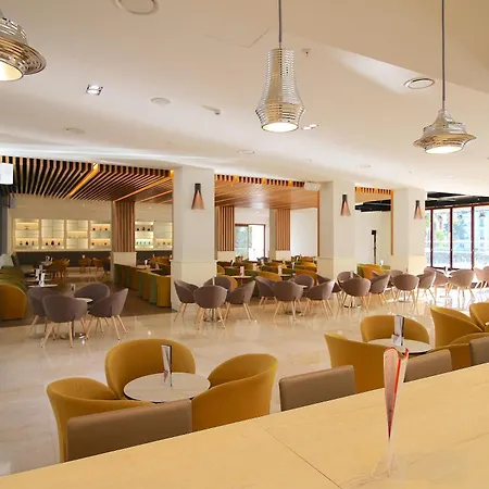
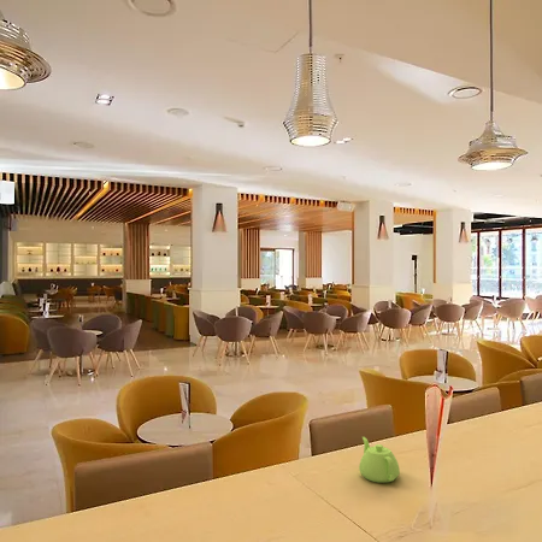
+ teapot (377, 459)
